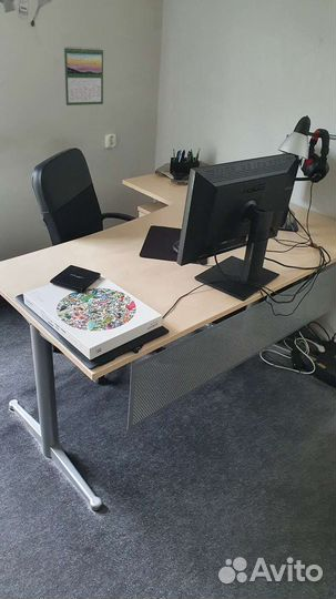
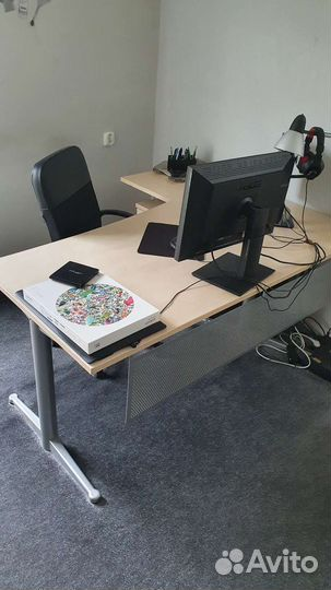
- calendar (84, 75)
